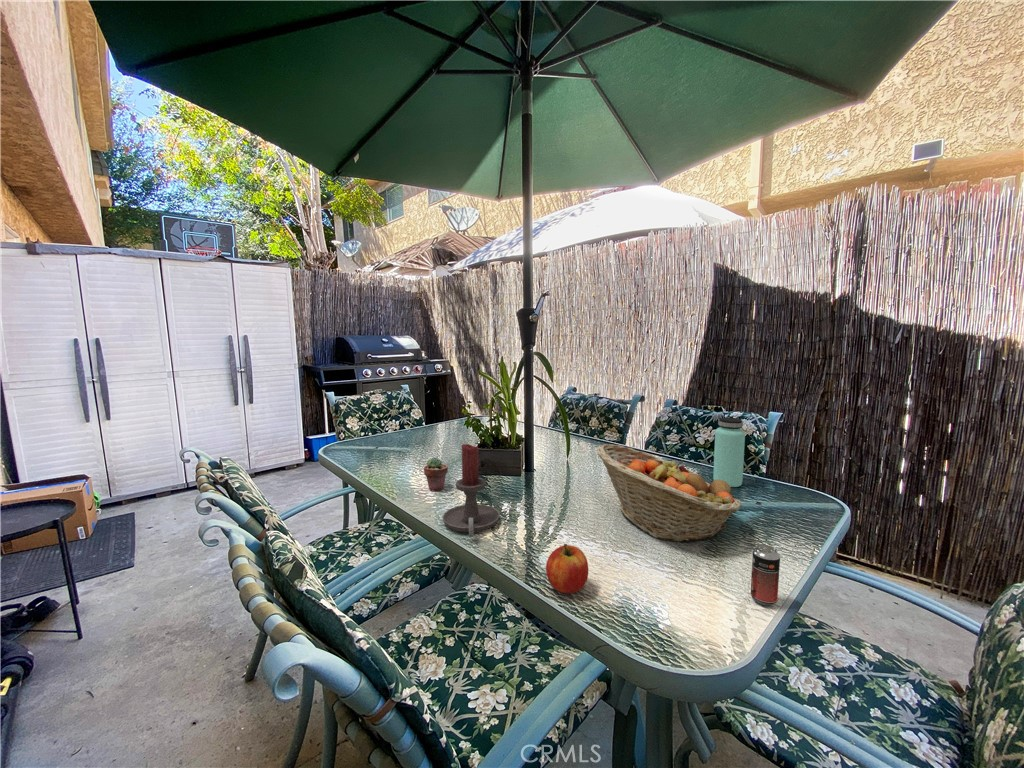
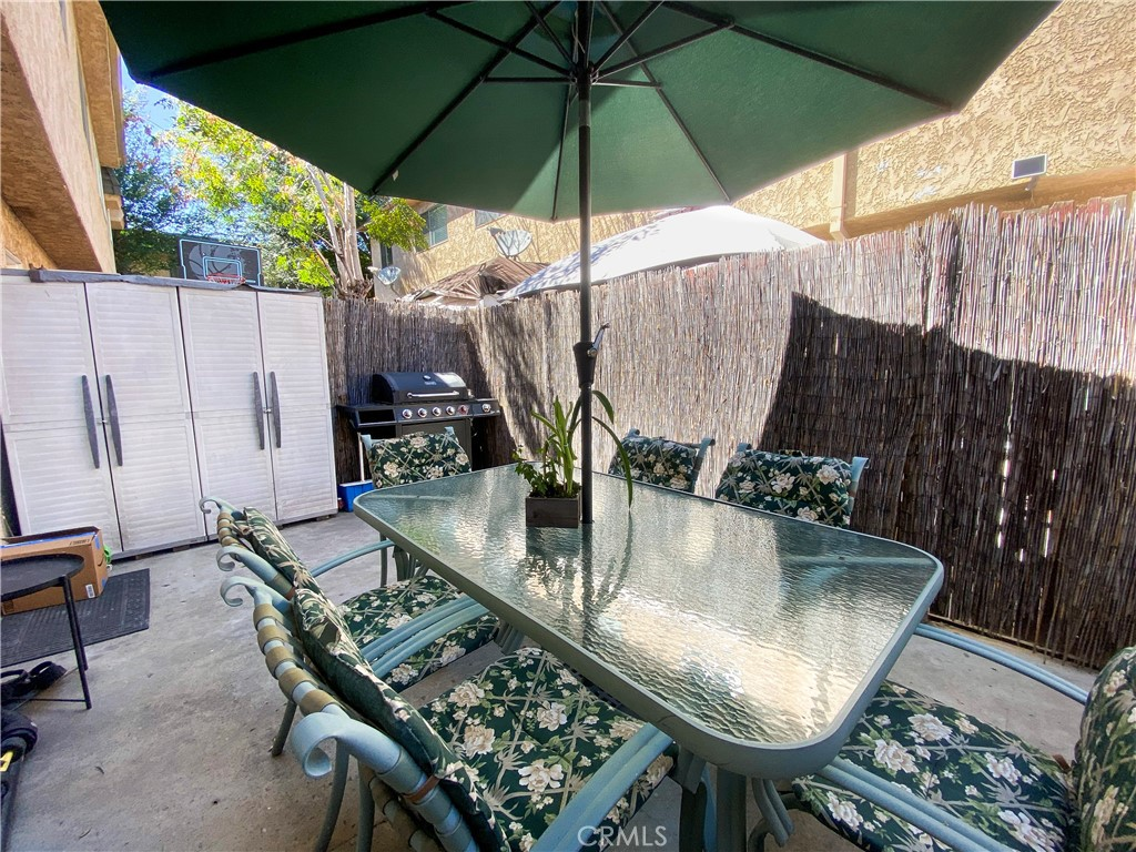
- apple (567, 566)
- bottle (729, 451)
- beverage can (765, 574)
- potted succulent (435, 472)
- candle holder (470, 486)
- fruit basket (662, 485)
